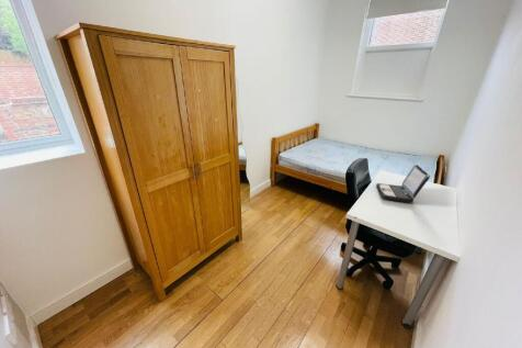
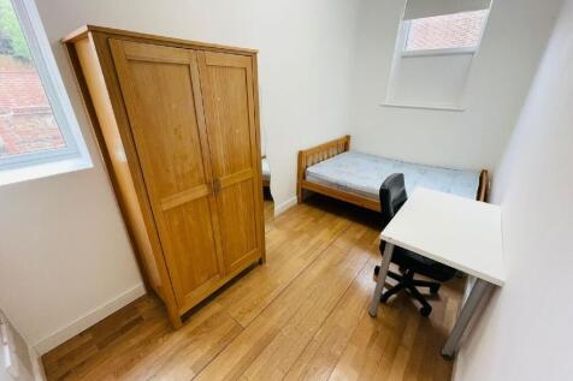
- laptop (402, 182)
